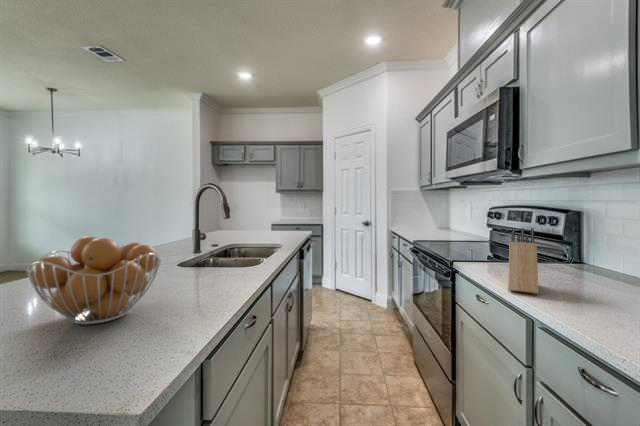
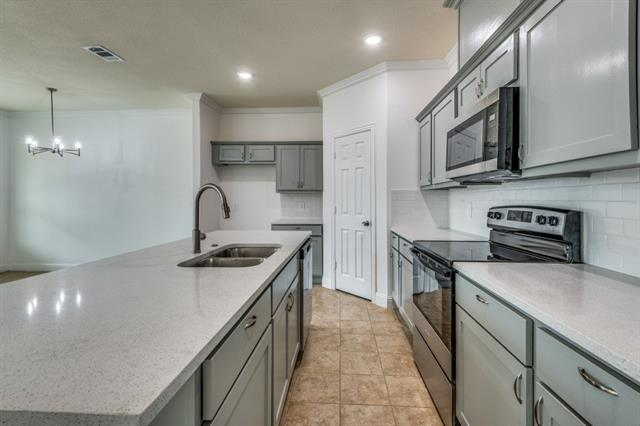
- knife block (522, 257)
- fruit basket (101, 276)
